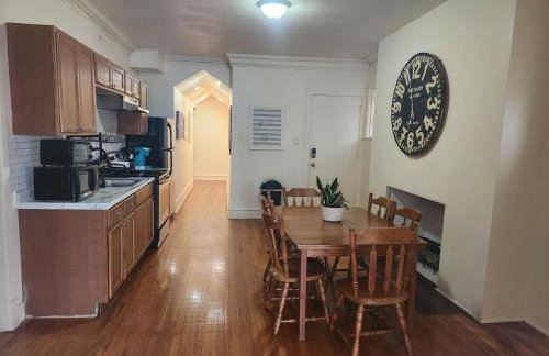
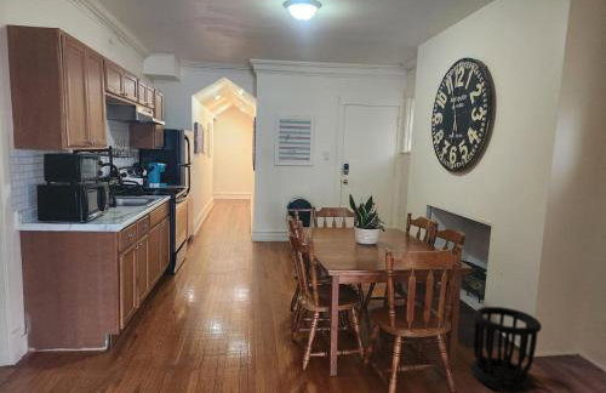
+ wastebasket (504, 347)
